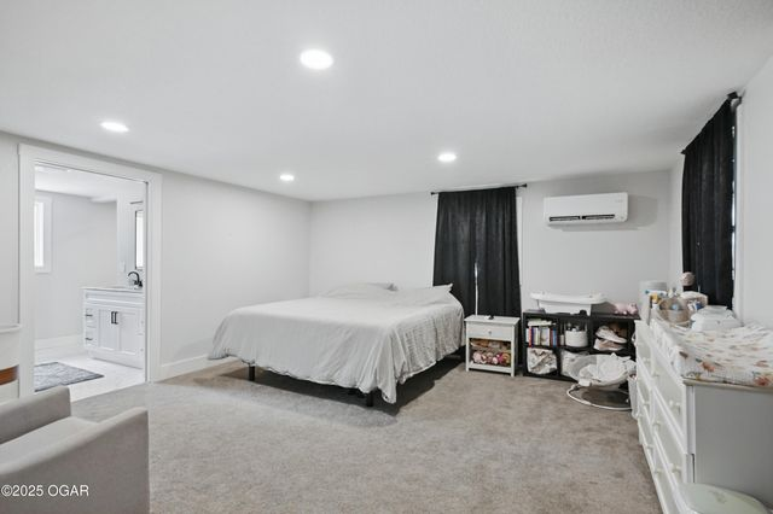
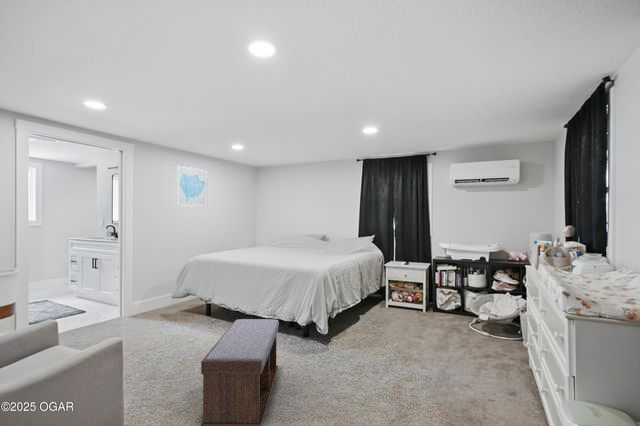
+ bench (246, 366)
+ wall art (192, 187)
